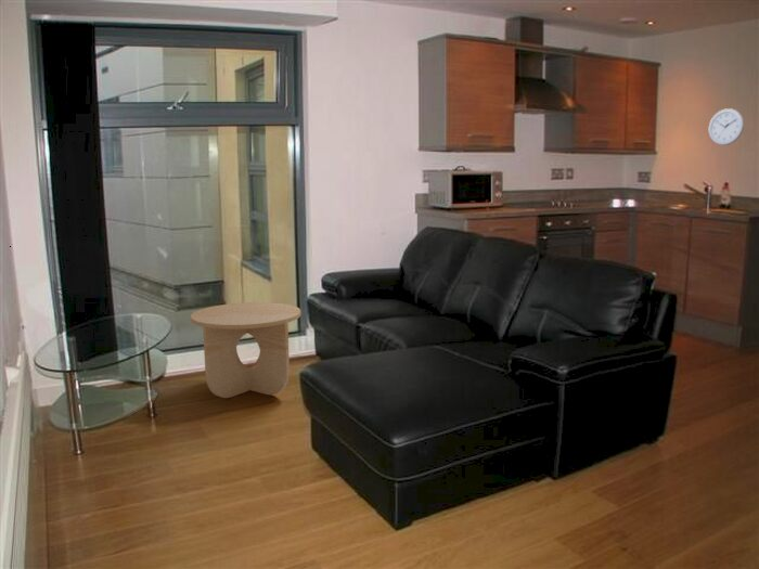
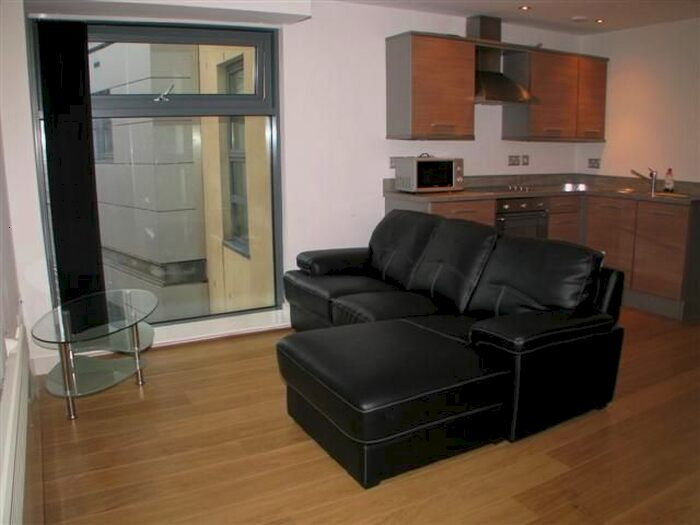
- side table (237, 355)
- wall clock (725, 127)
